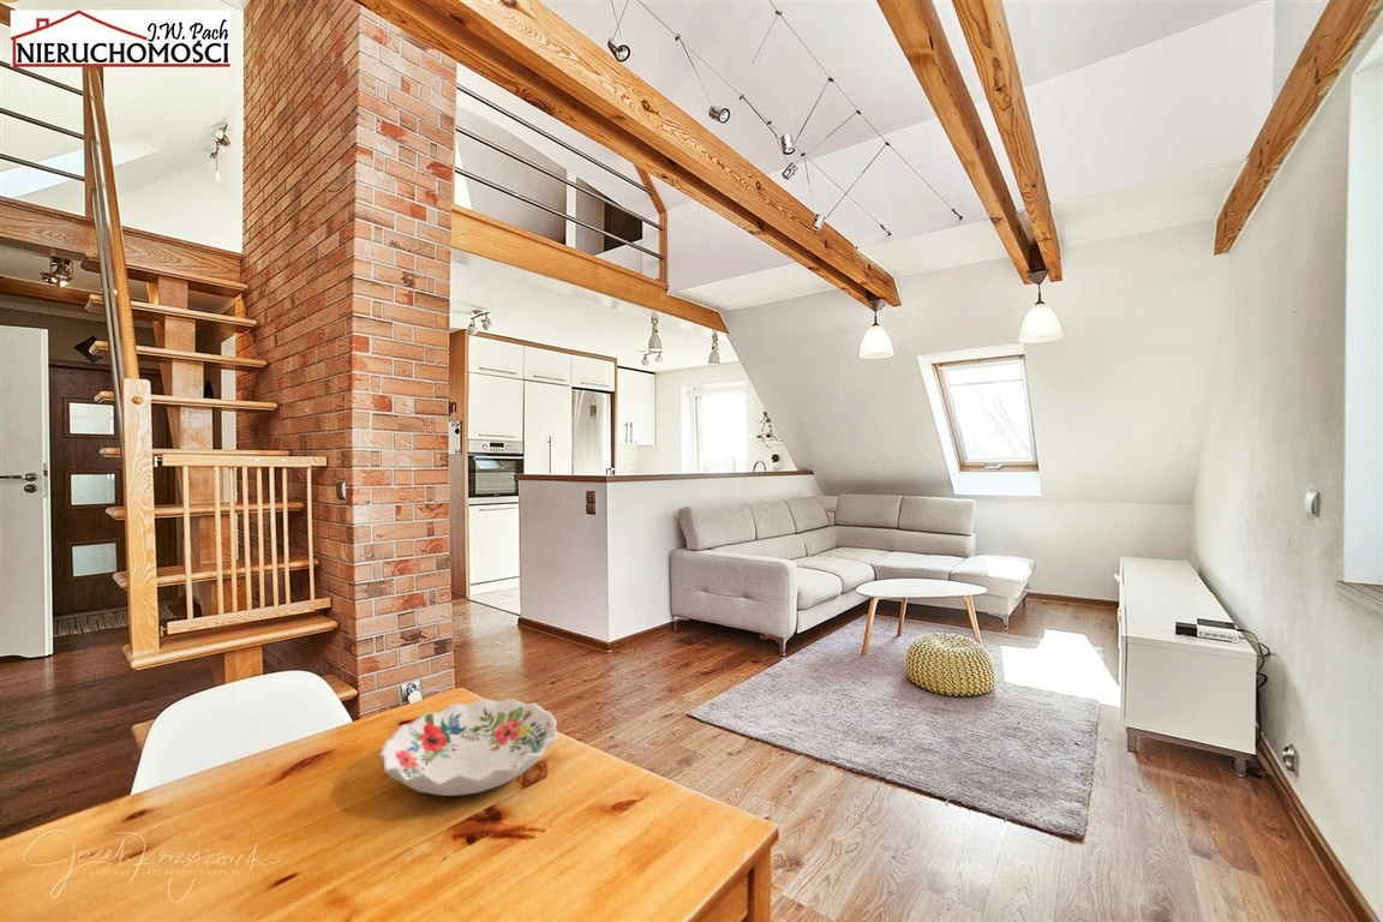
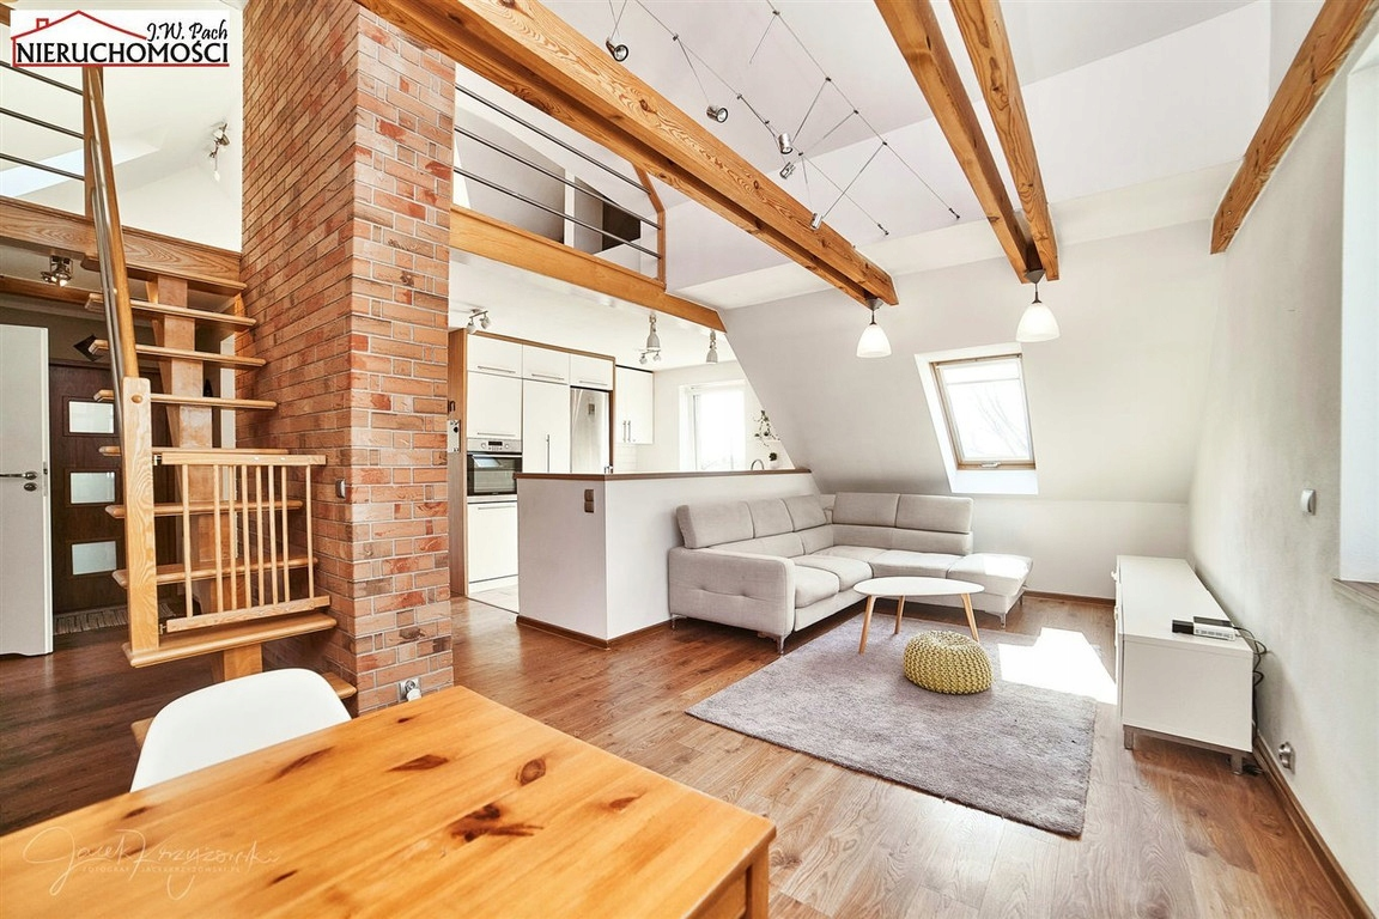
- decorative bowl (473, 750)
